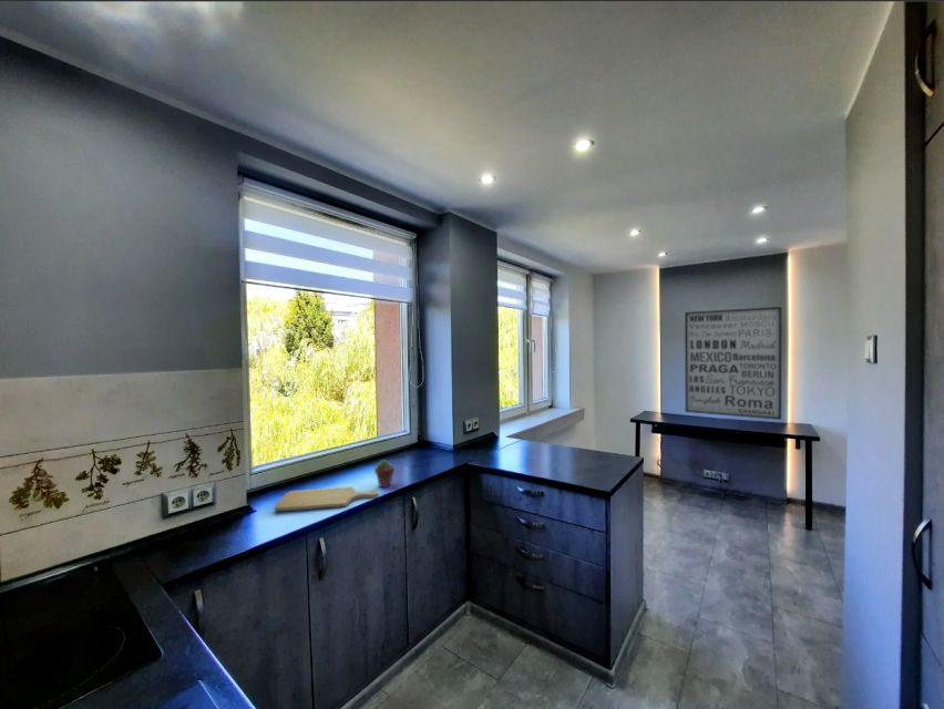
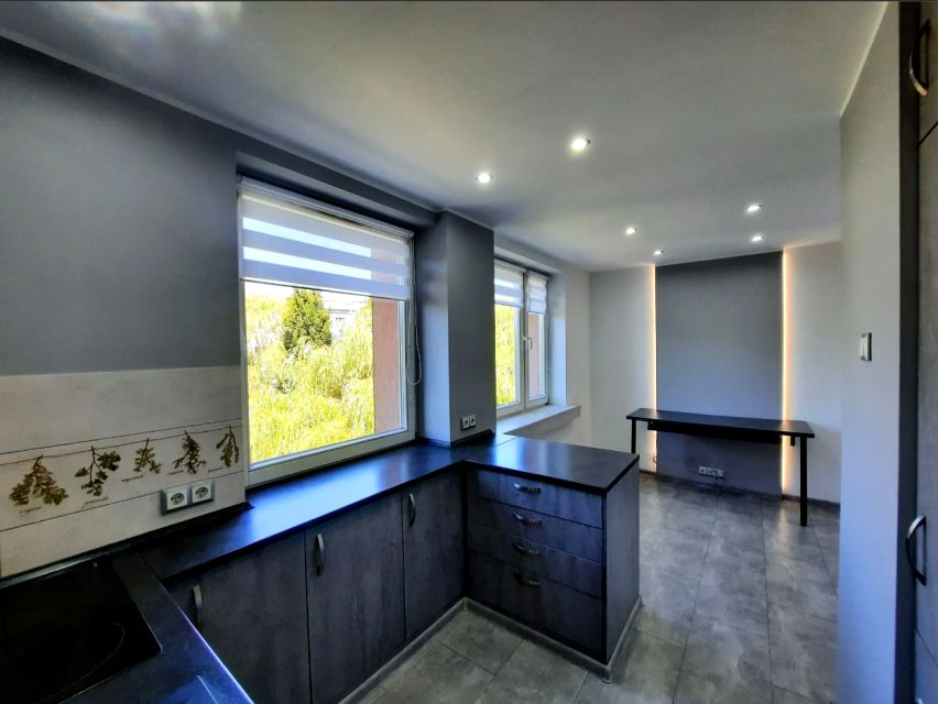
- potted succulent (384, 472)
- chopping board (330, 496)
- wall art (730, 362)
